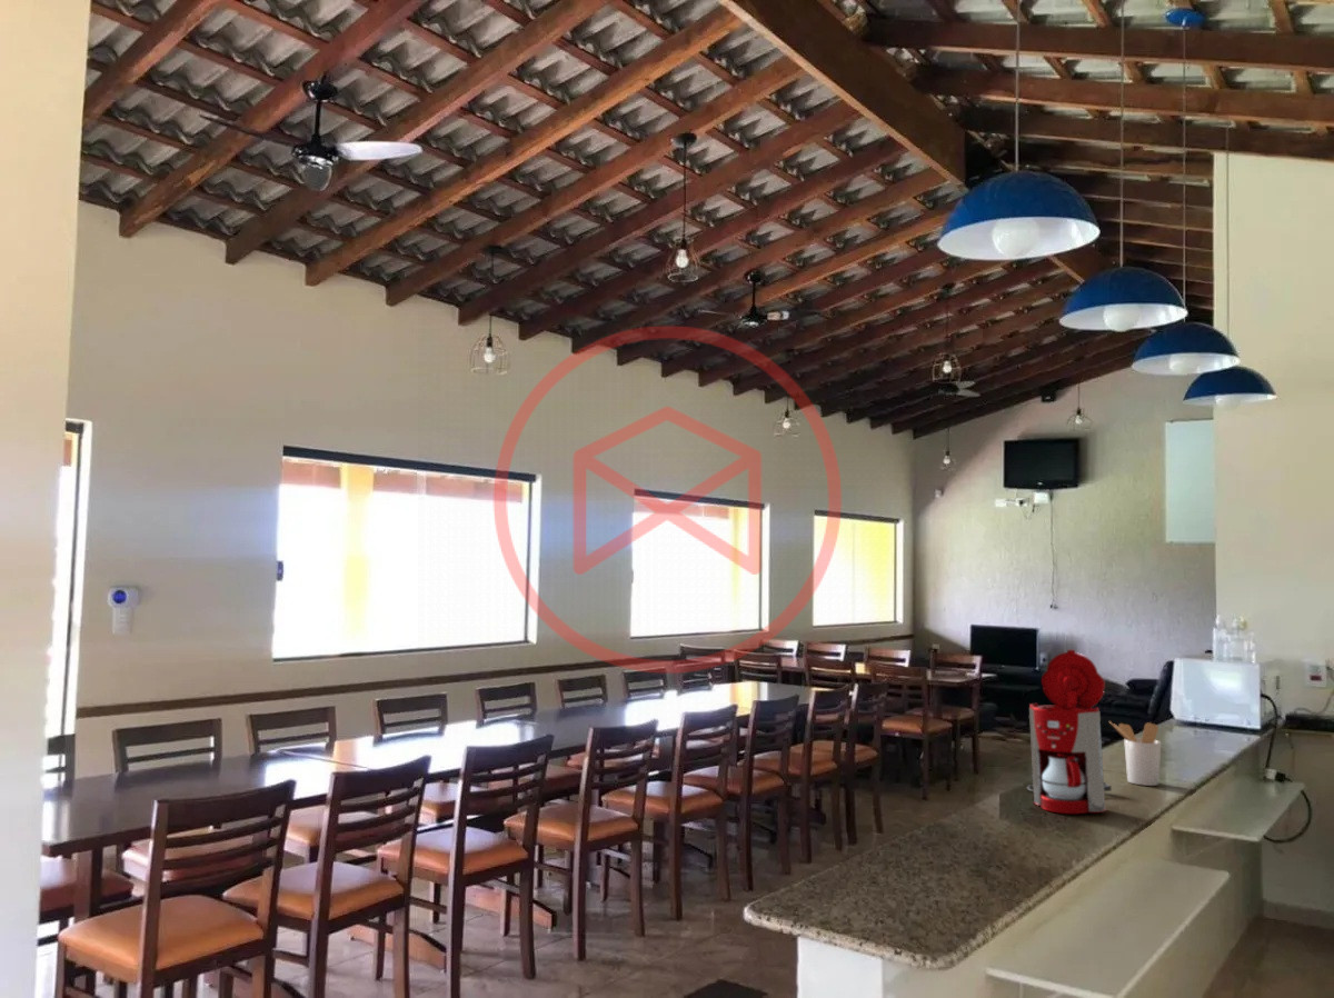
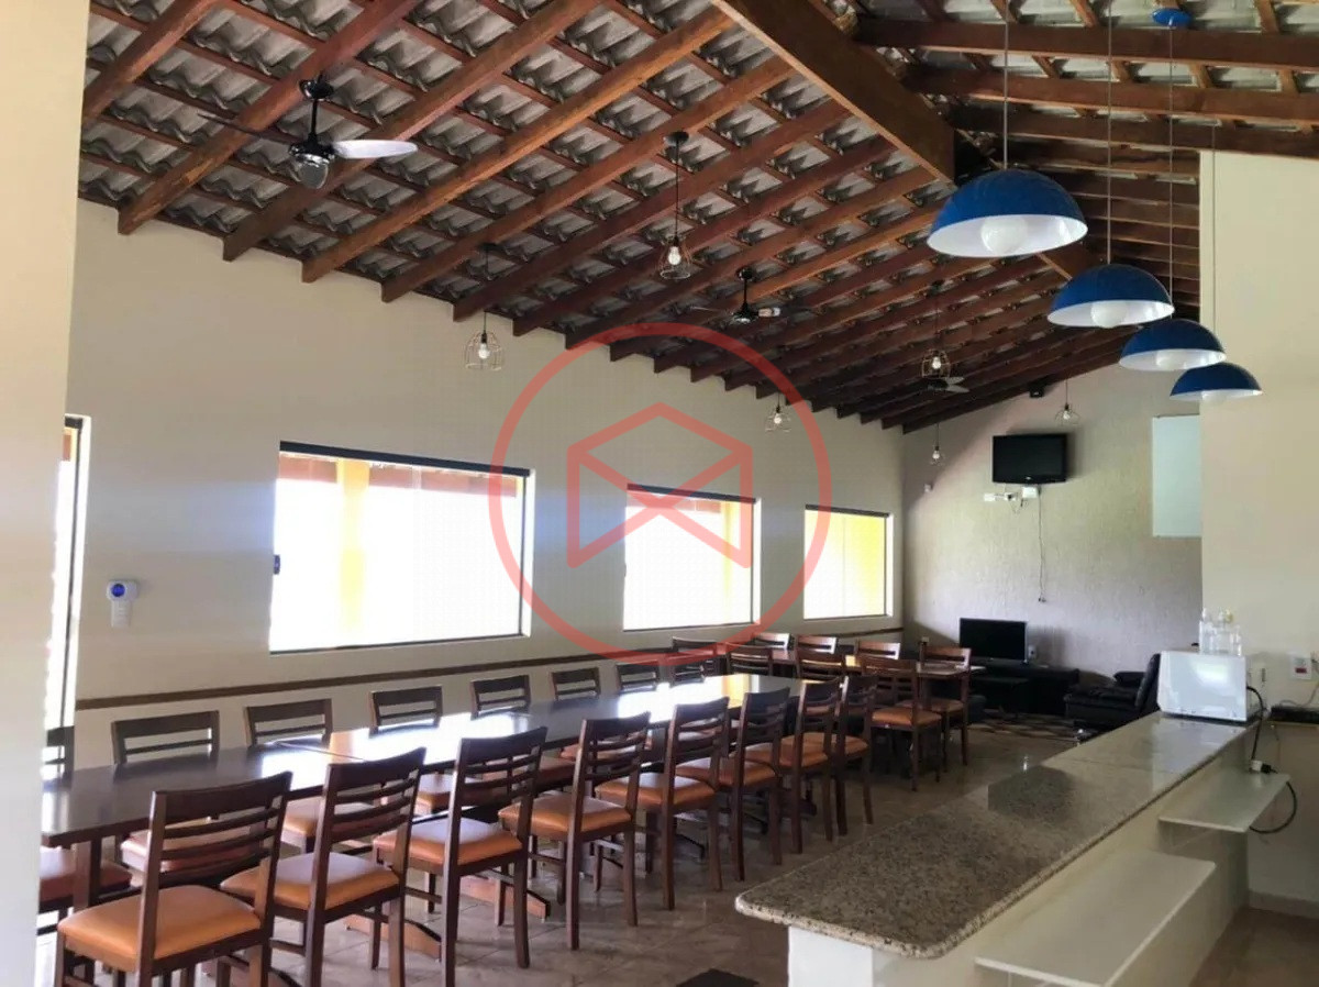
- utensil holder (1134, 750)
- coffee maker (1065, 723)
